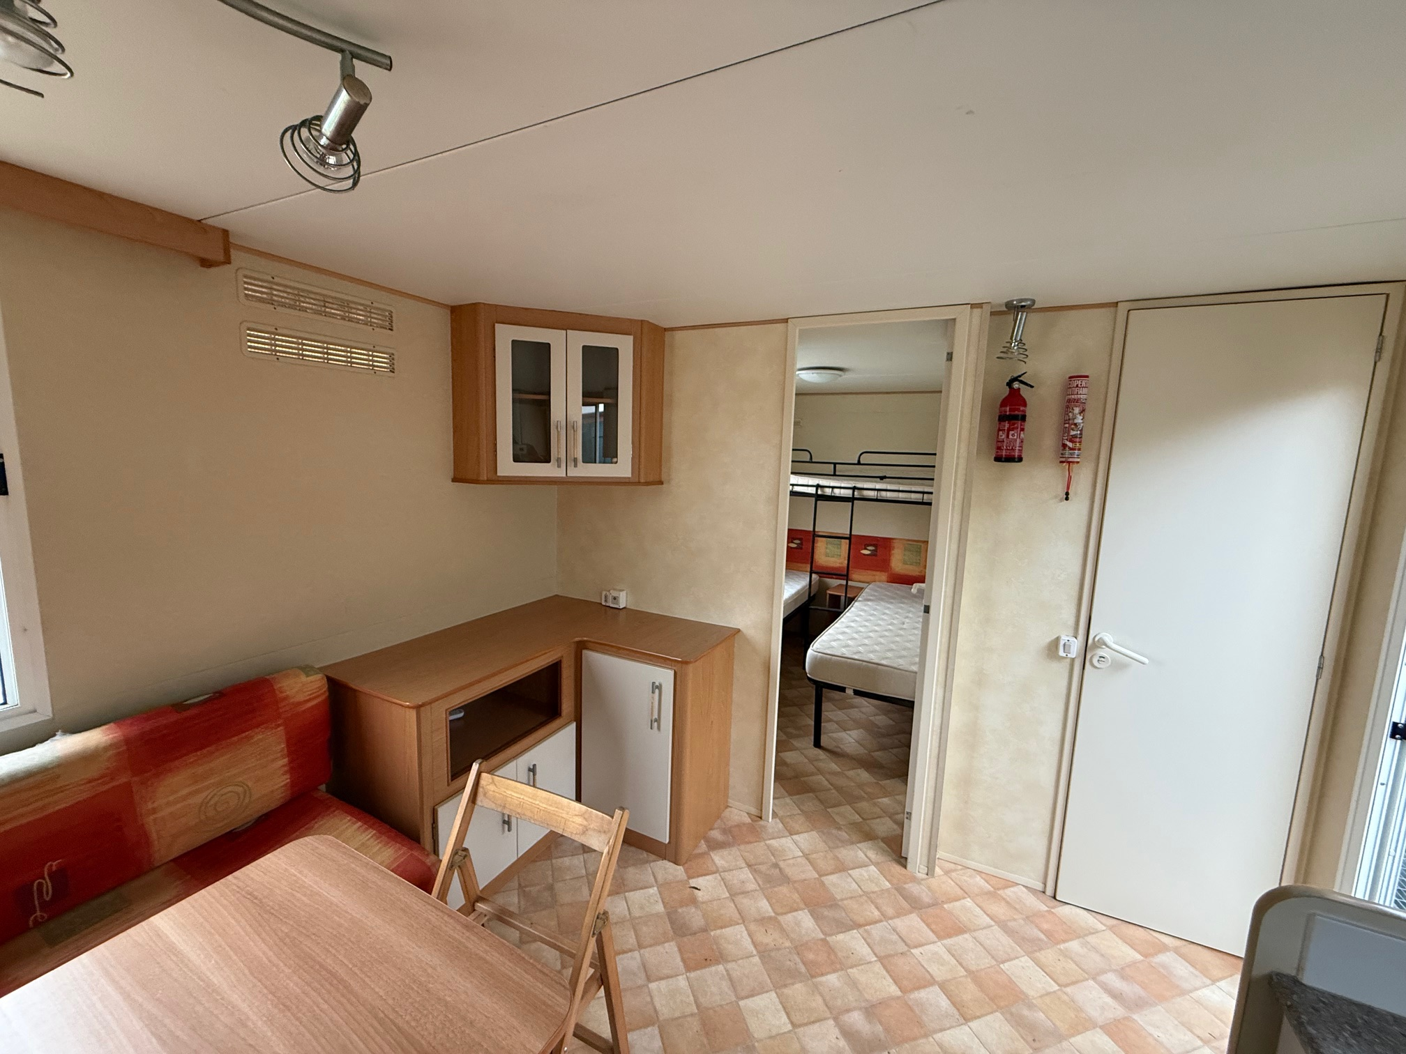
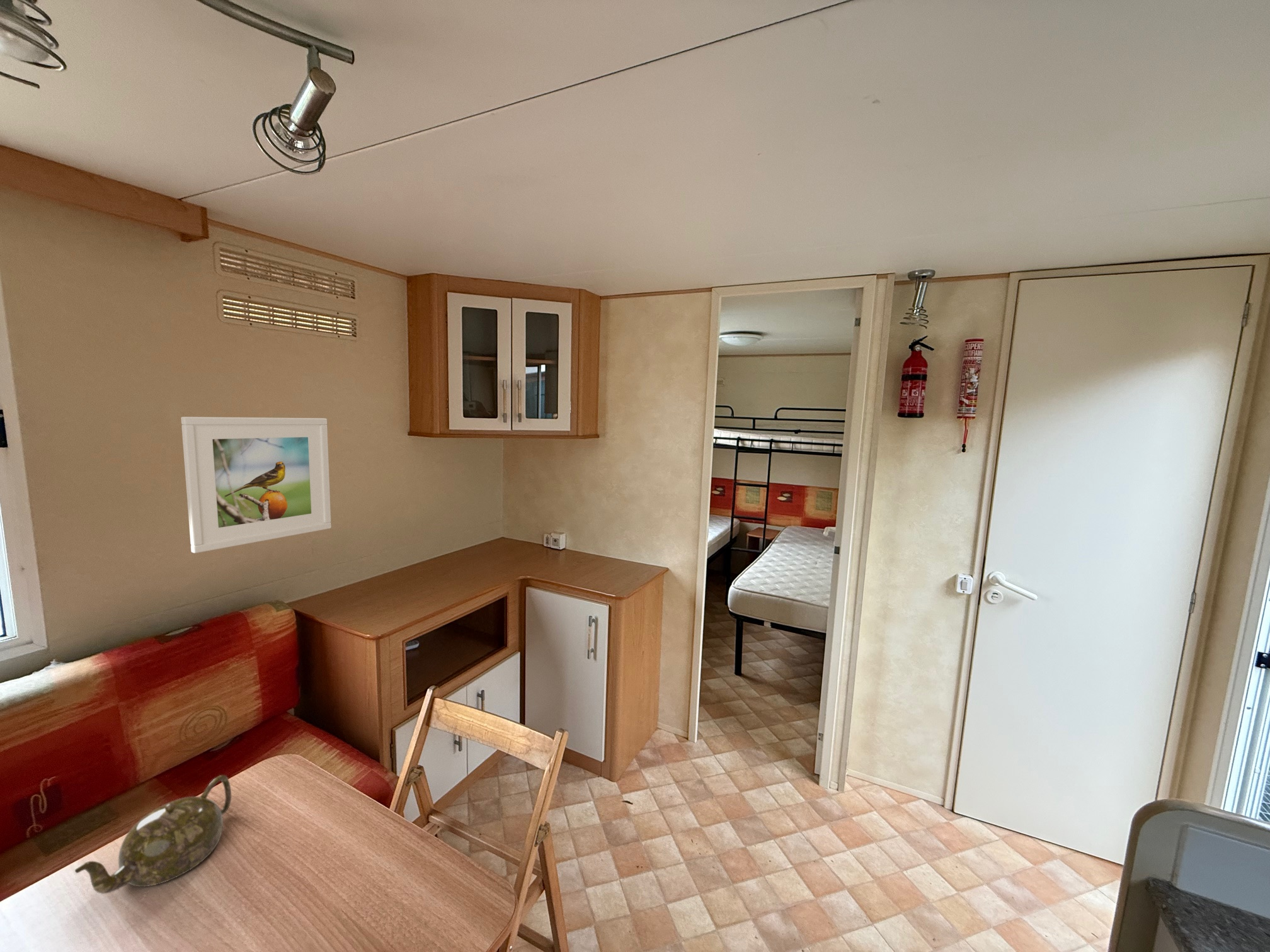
+ teapot (164, 835)
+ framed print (265, 479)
